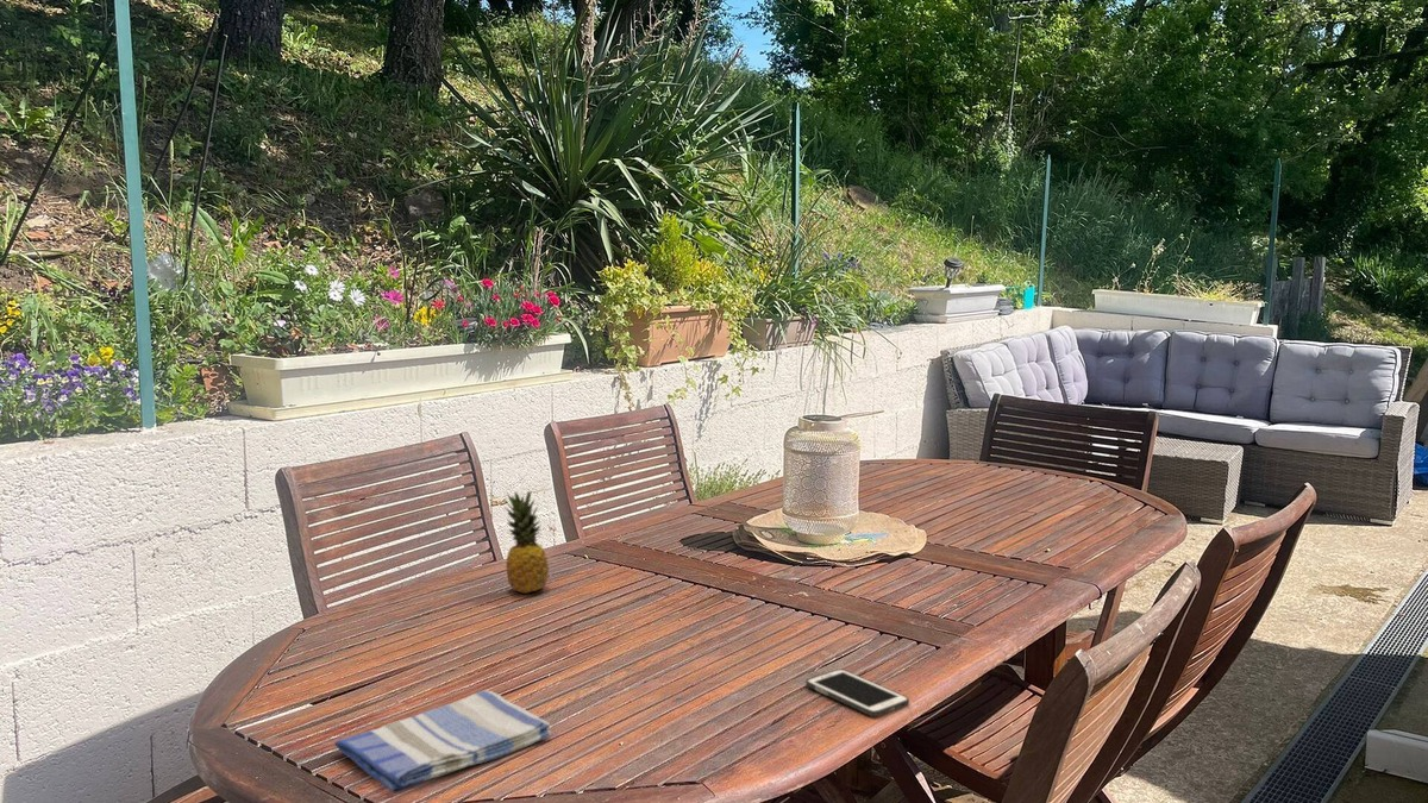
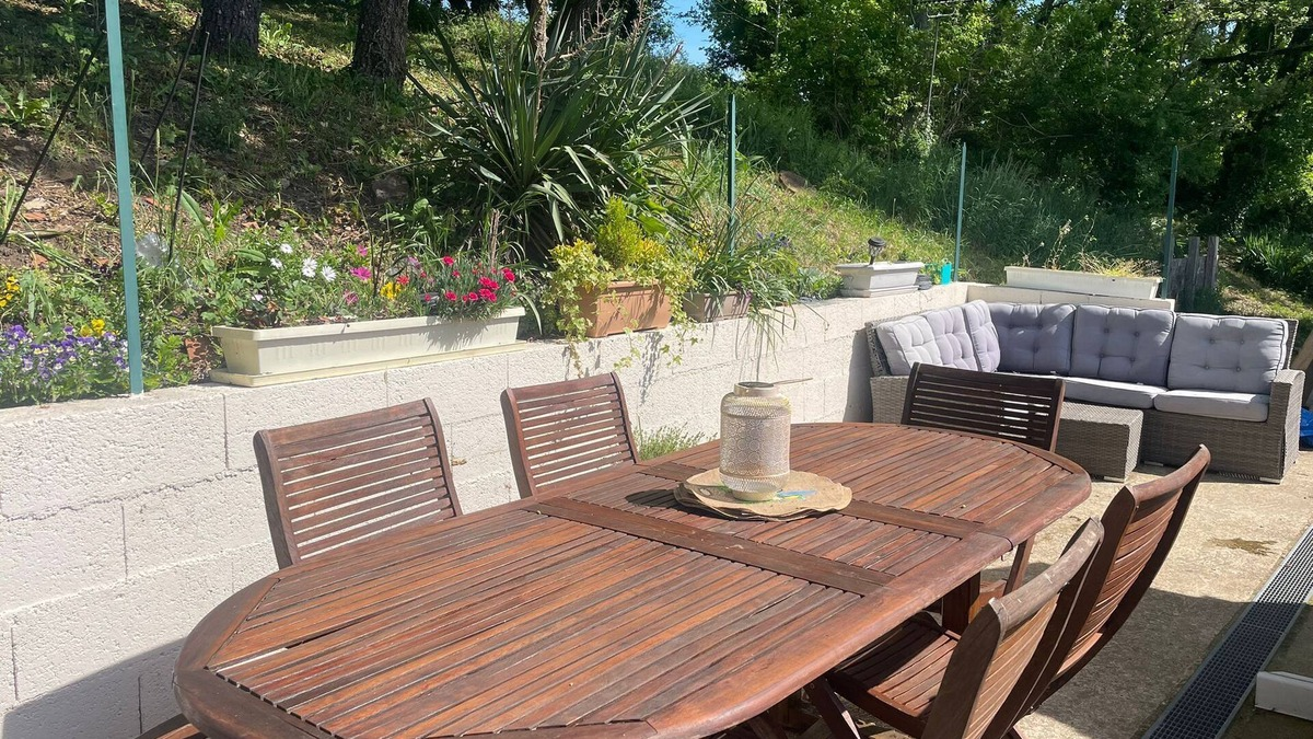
- dish towel (445, 735)
- fruit (526, 539)
- cell phone (856, 691)
